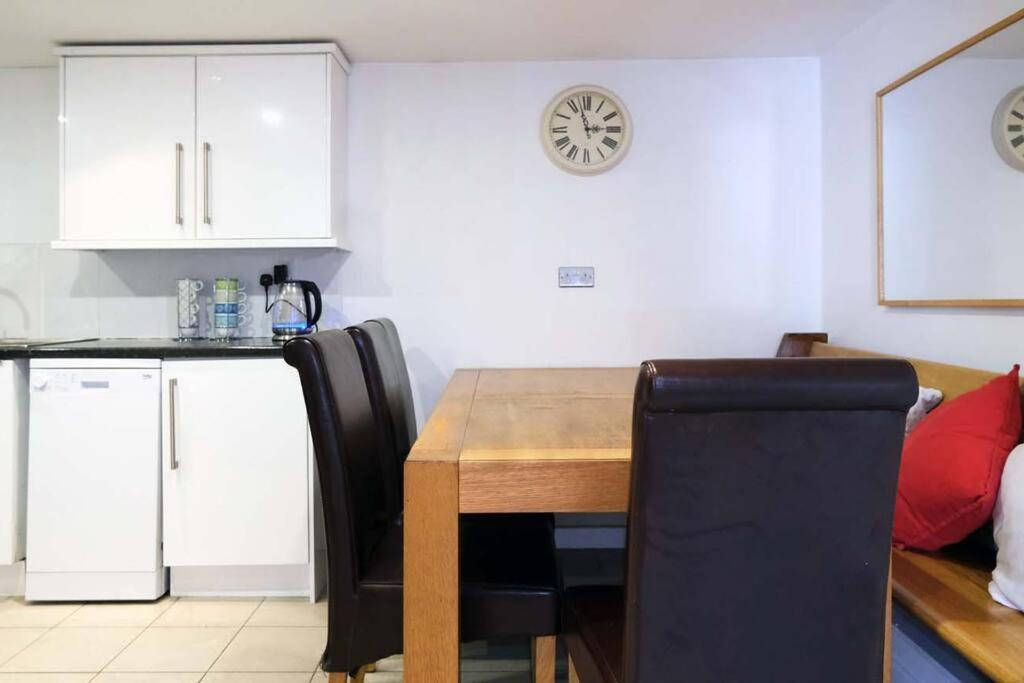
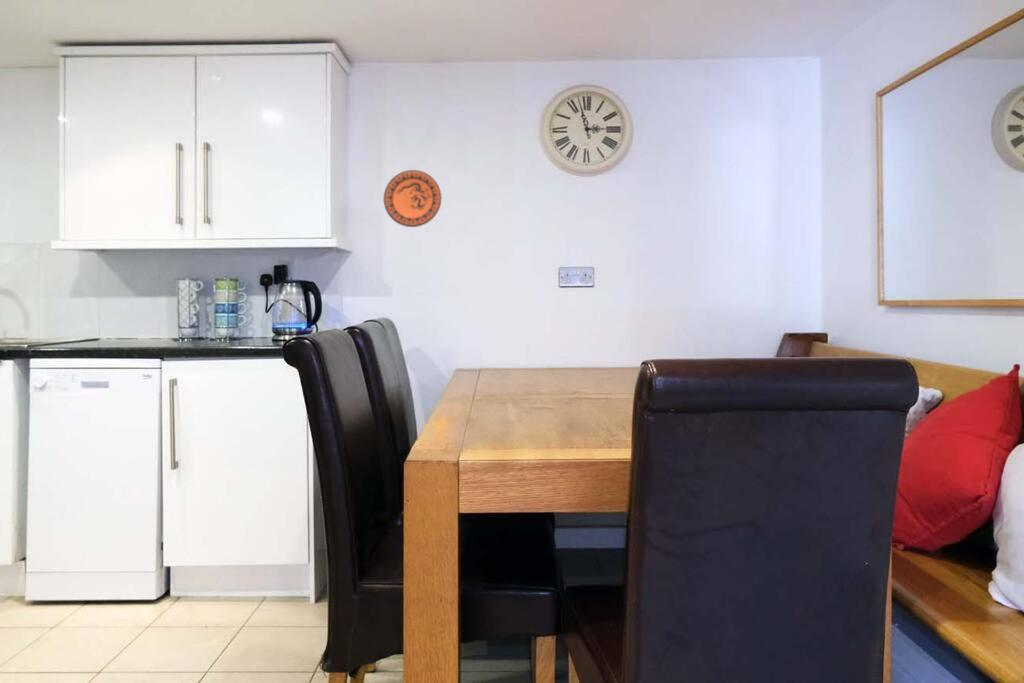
+ decorative plate (412, 198)
